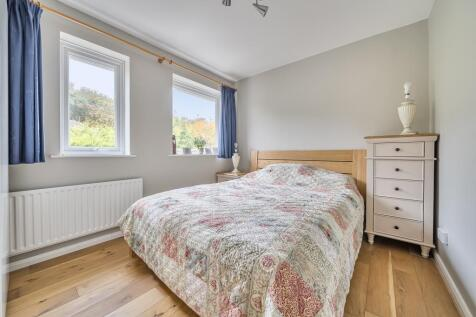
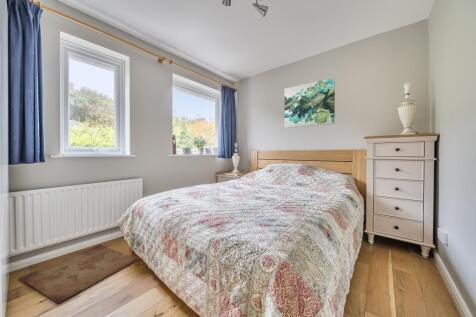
+ wall art (307, 104)
+ rug (84, 266)
